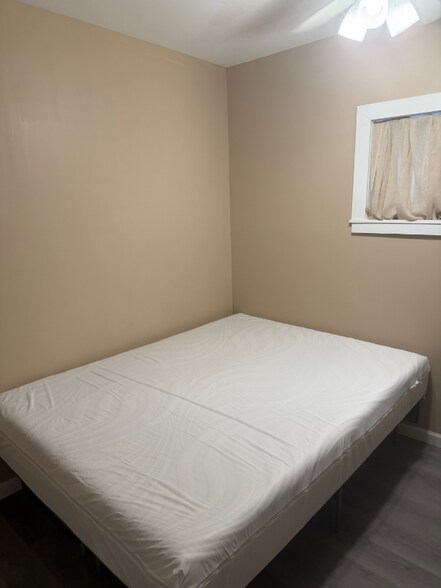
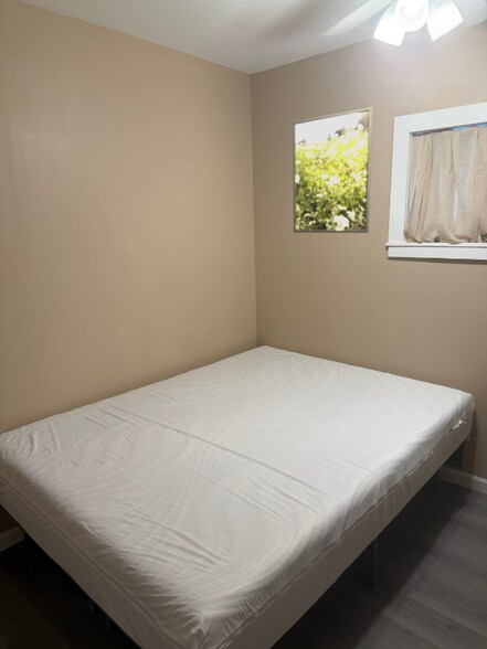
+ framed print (329, 175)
